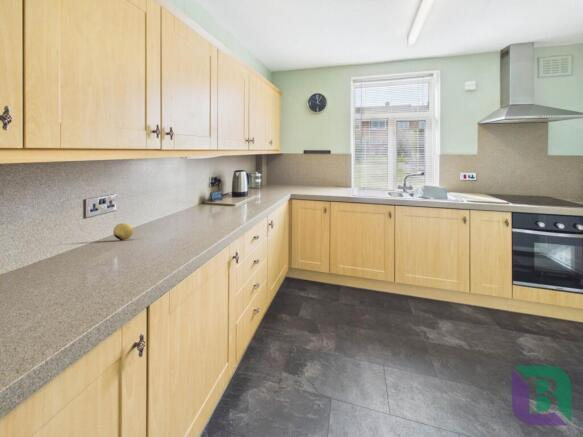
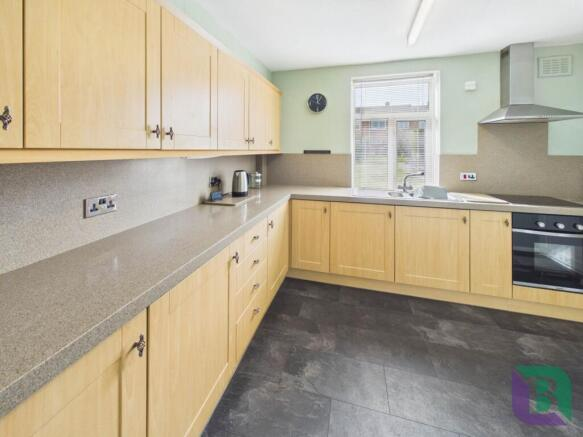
- fruit (123, 231)
